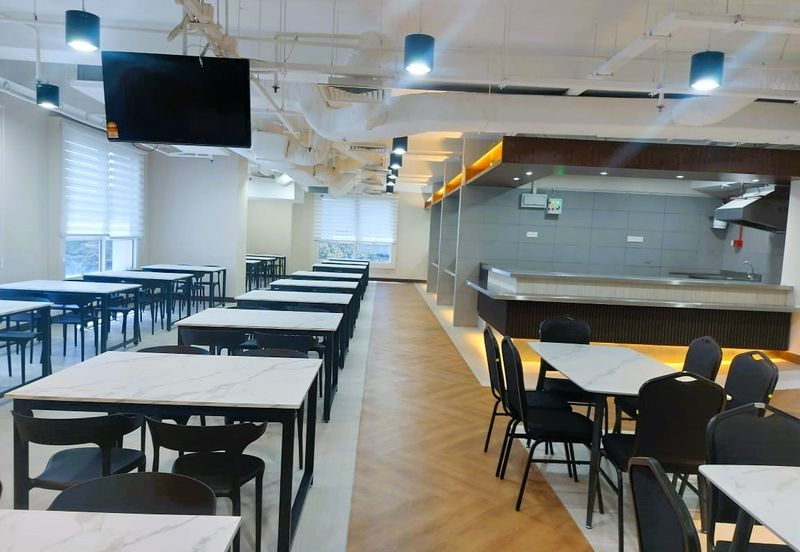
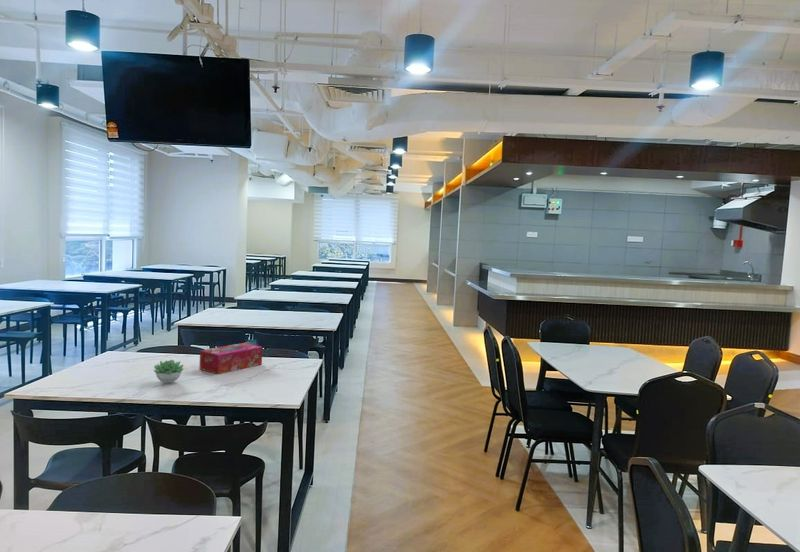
+ succulent plant (168, 371)
+ tissue box (231, 357)
